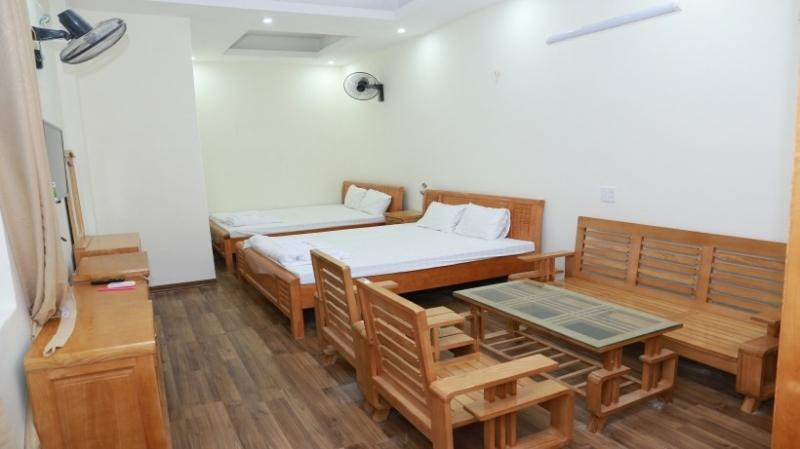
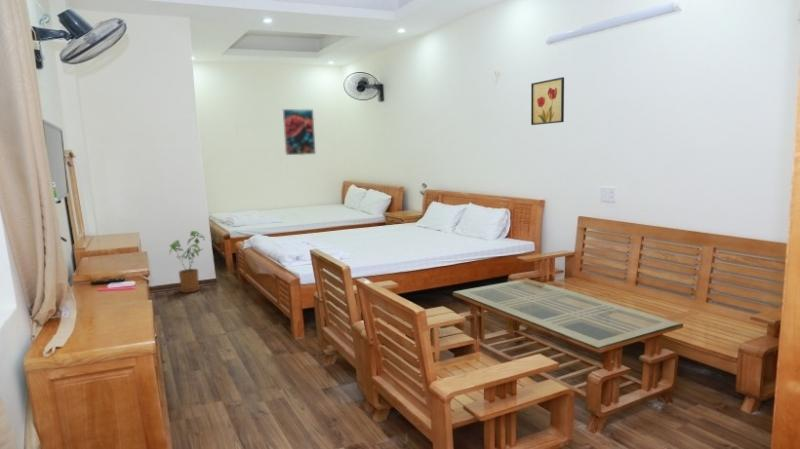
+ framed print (299, 132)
+ wall art (547, 102)
+ house plant (189, 261)
